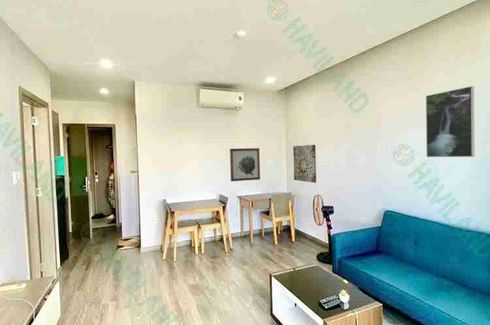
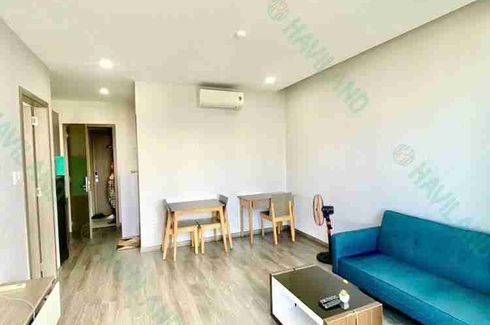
- wall art (304, 163)
- wall art (245, 164)
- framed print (448, 124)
